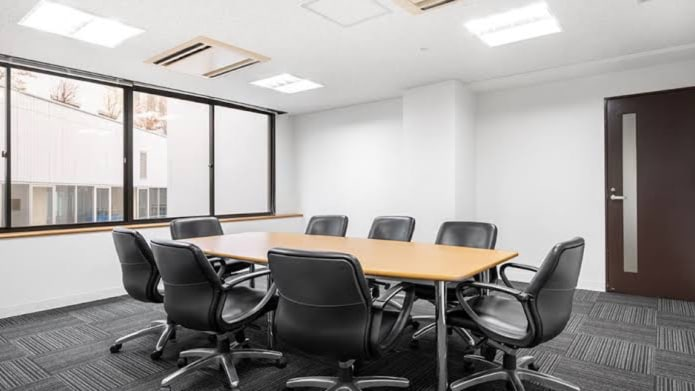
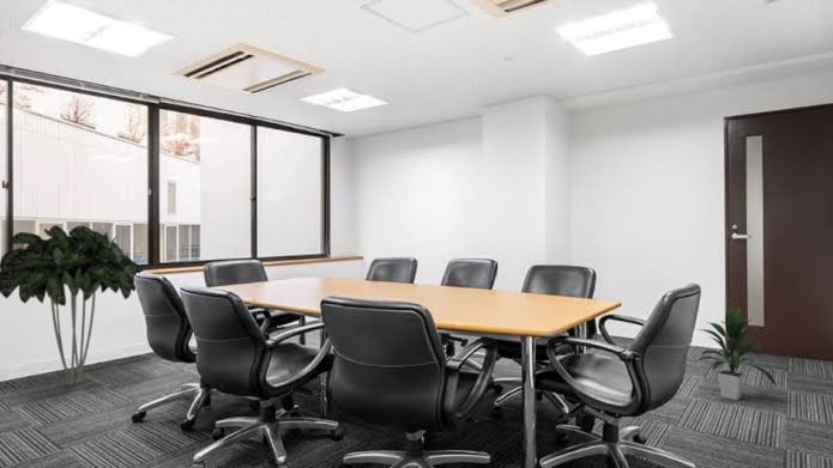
+ indoor plant (73, 304)
+ indoor plant (732, 353)
